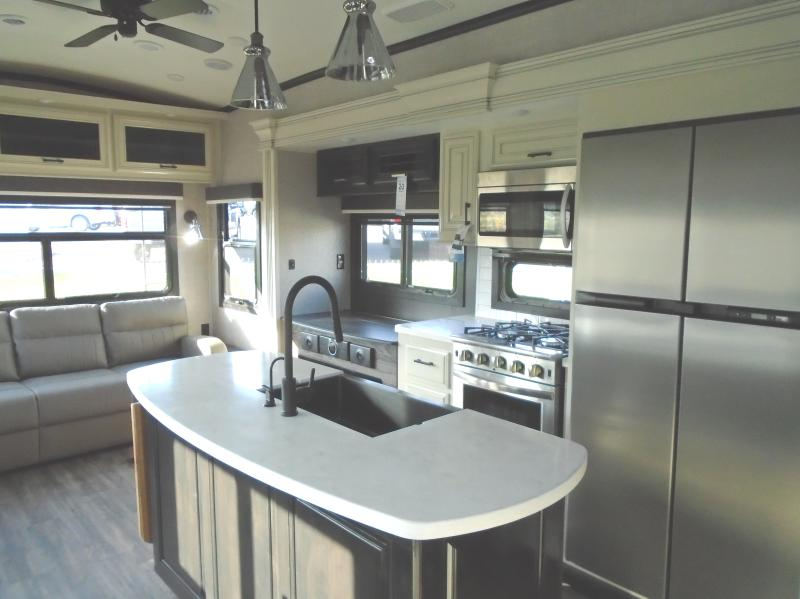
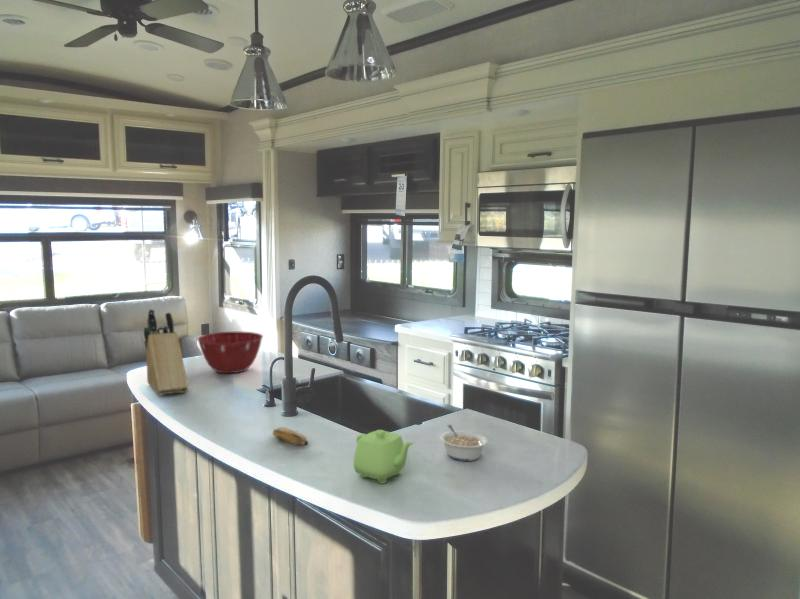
+ banana (287, 434)
+ knife block (163, 349)
+ mixing bowl (231, 353)
+ teapot (384, 454)
+ legume (461, 444)
